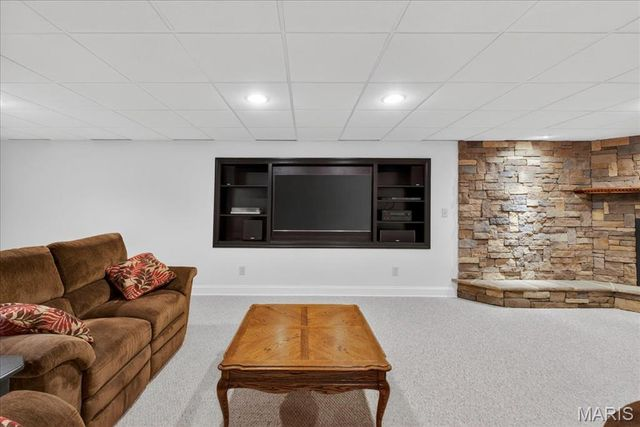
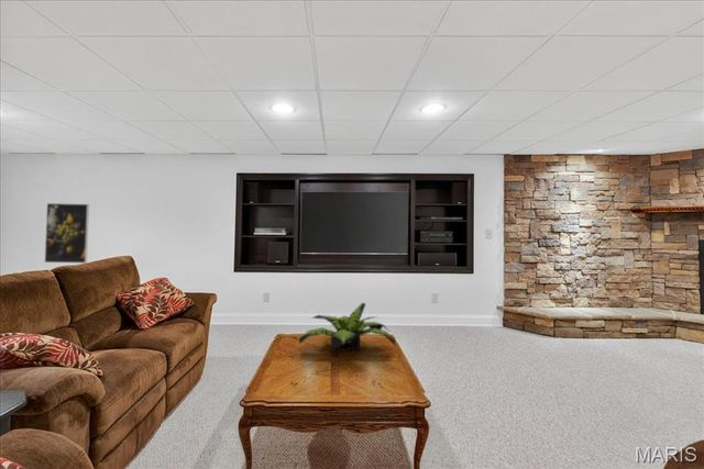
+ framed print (66, 233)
+ plant (348, 328)
